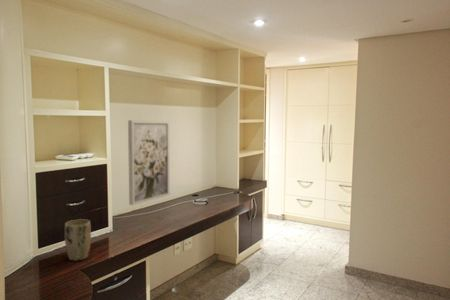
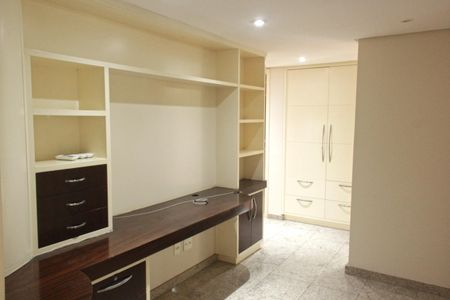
- plant pot (78, 240)
- wall art (150, 160)
